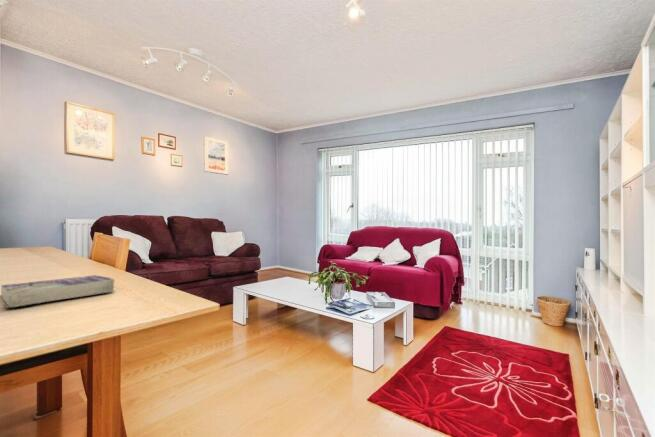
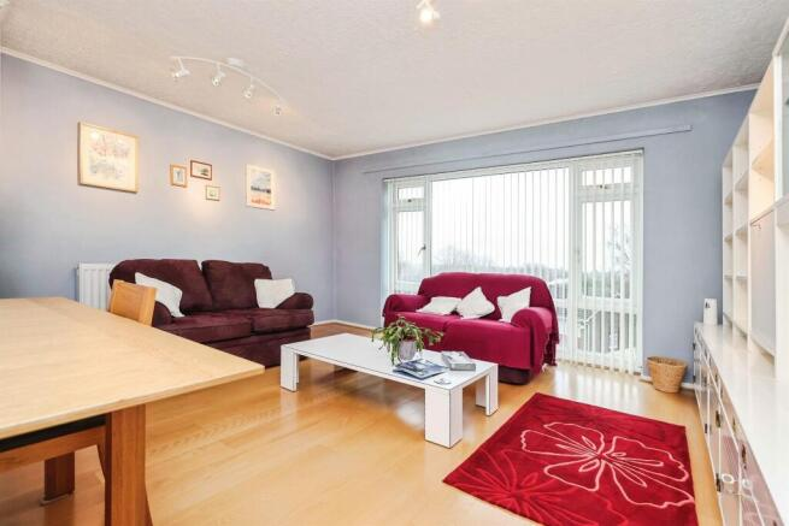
- book (57, 287)
